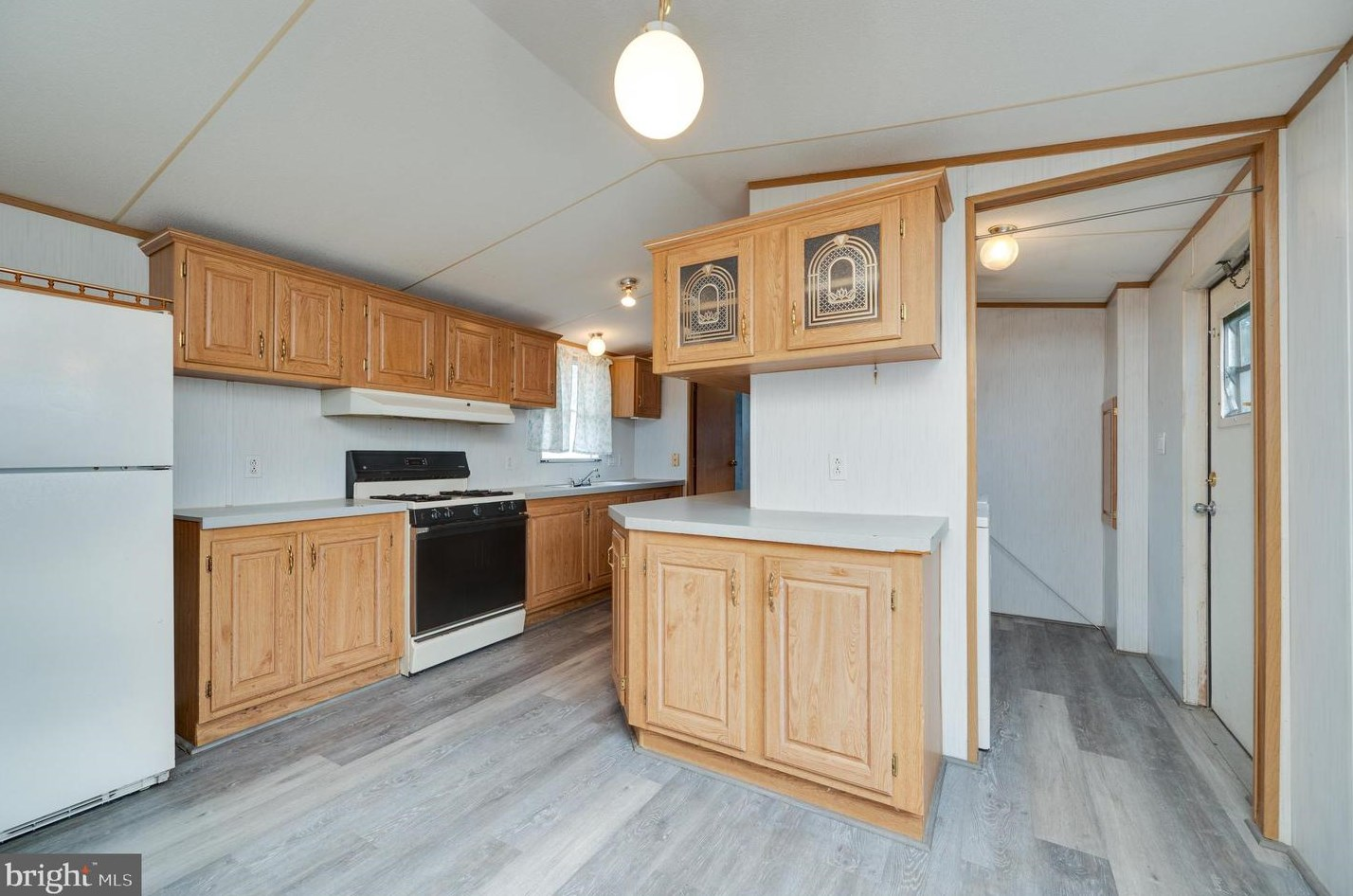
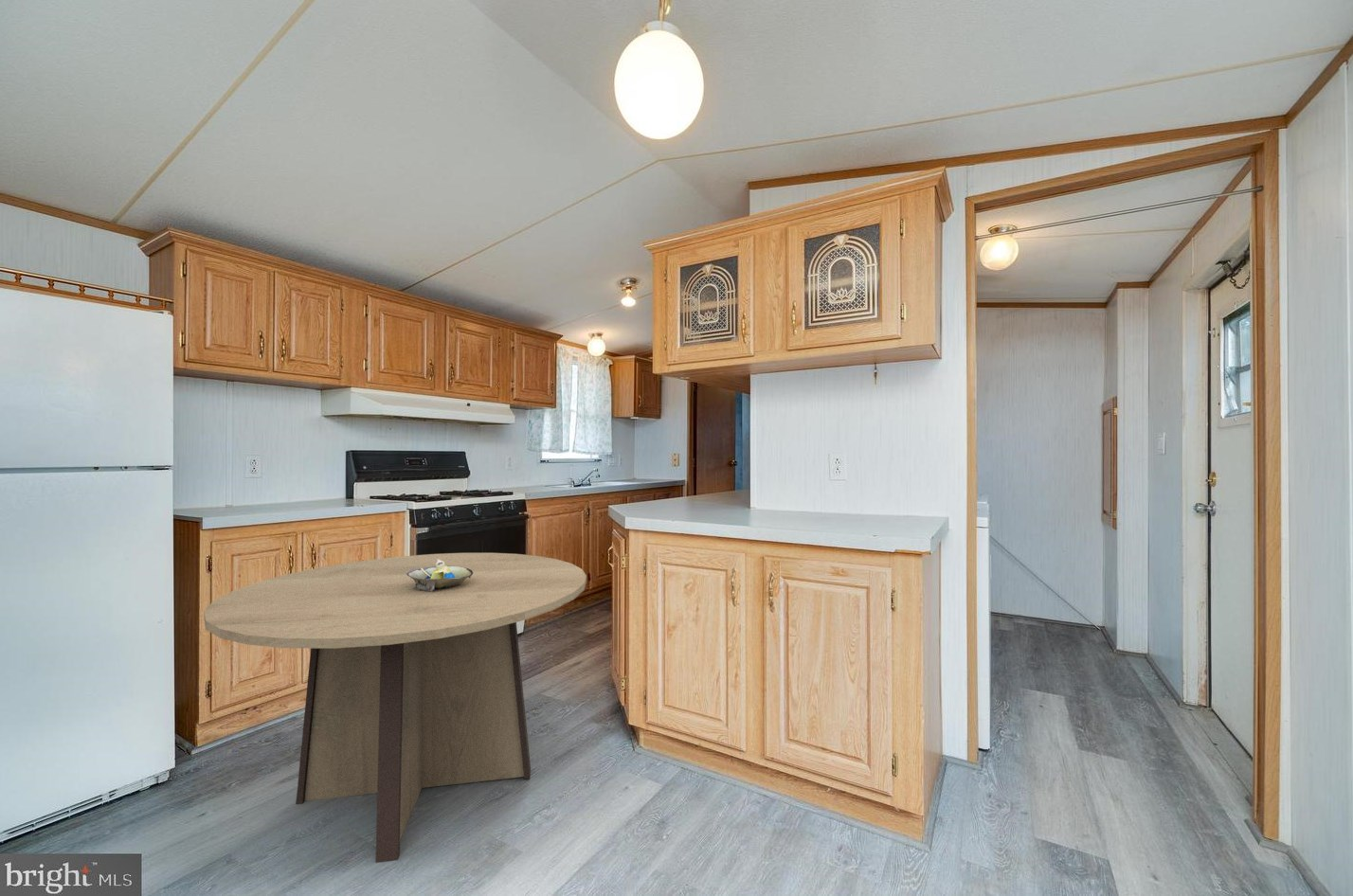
+ dining table (419, 685)
+ decorative bowl (439, 573)
